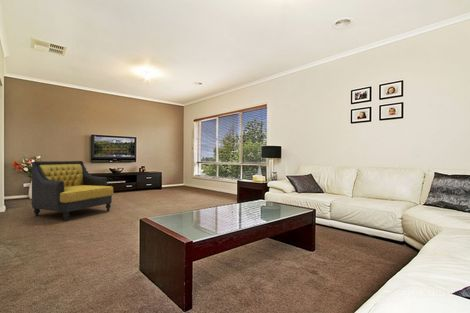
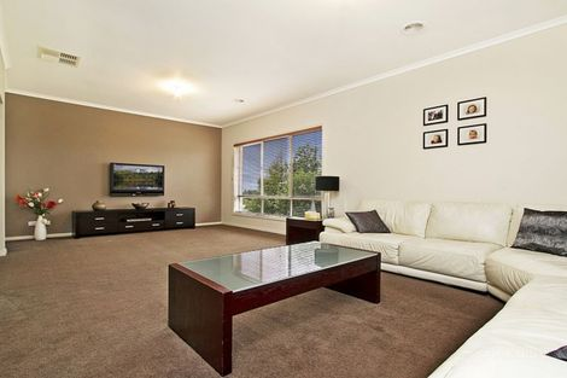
- armchair (74, 187)
